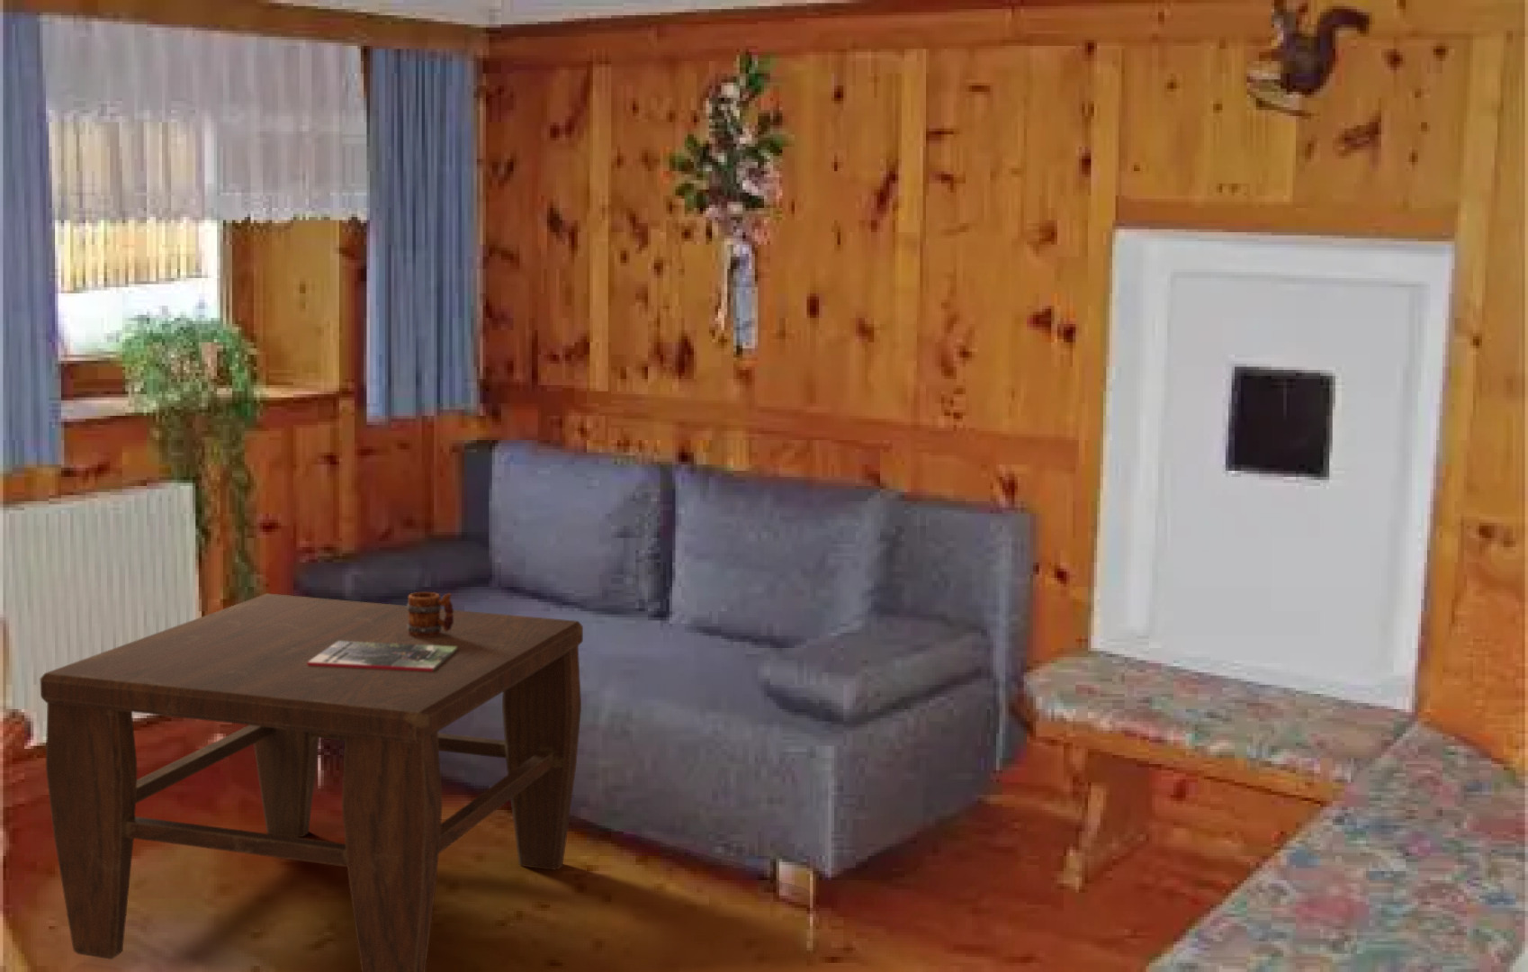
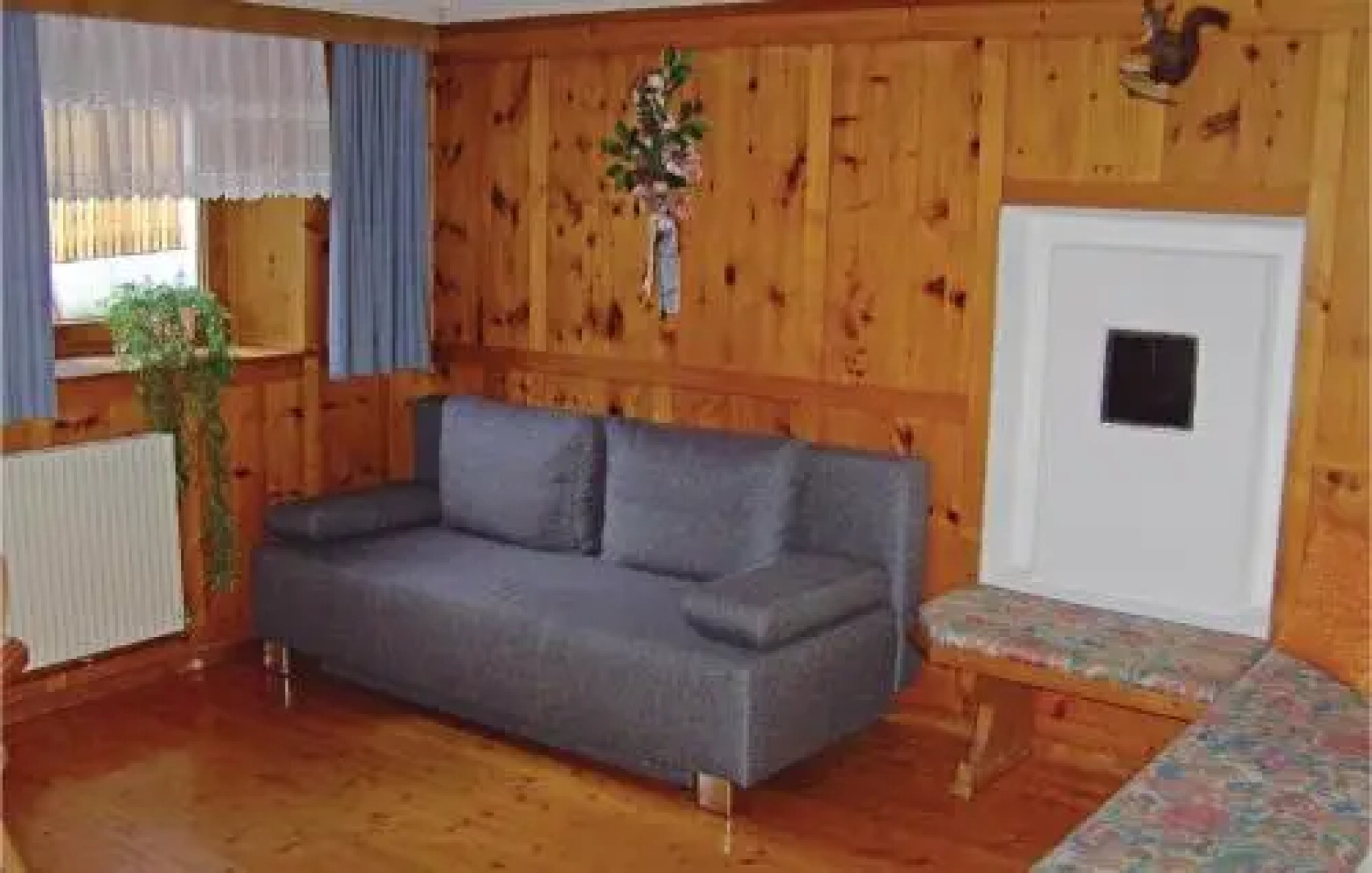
- coffee table (343, 779)
- magazine (383, 655)
- mug (430, 612)
